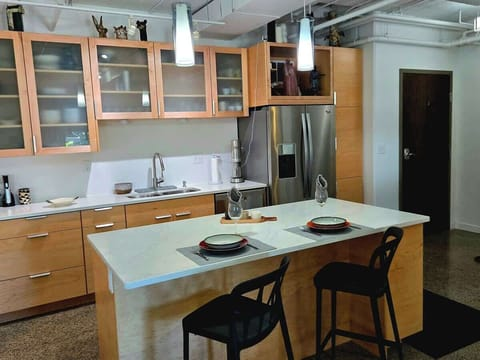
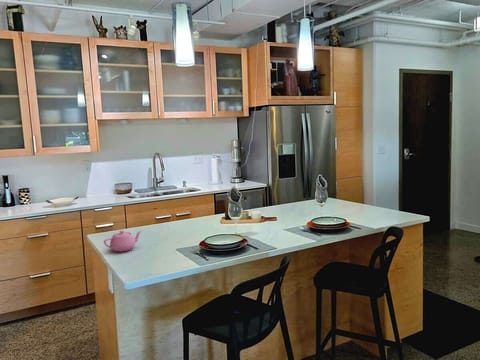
+ teapot (123, 239)
